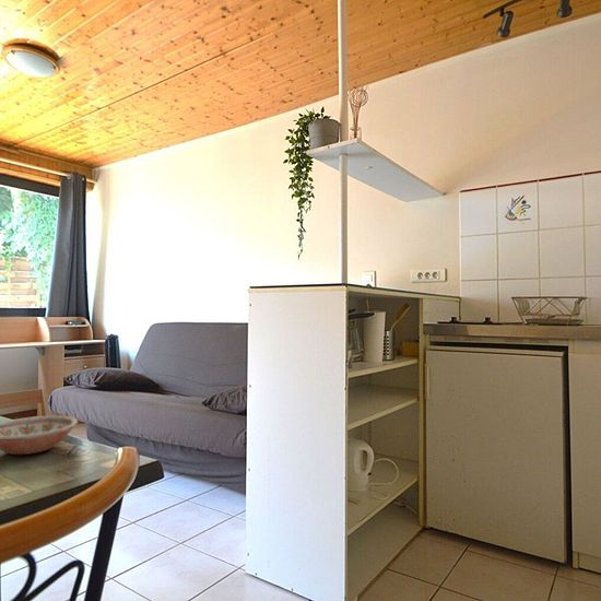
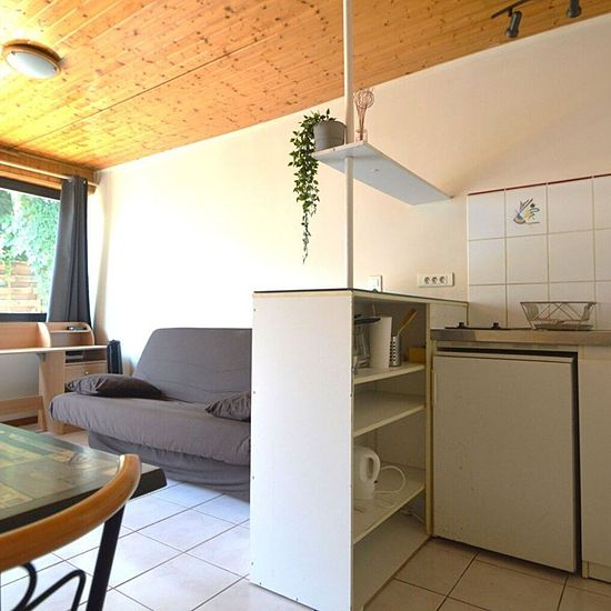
- bowl (31, 437)
